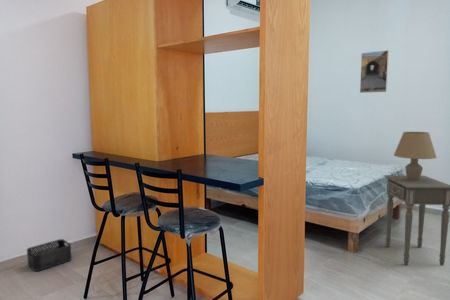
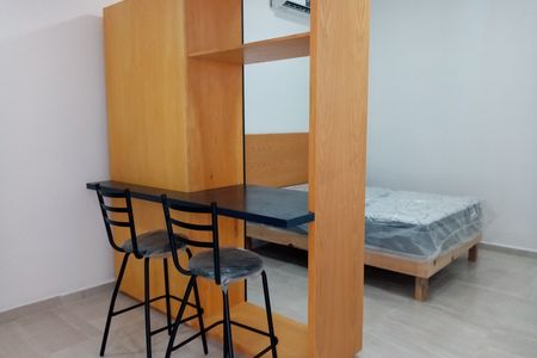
- table lamp (414, 156)
- side table (411, 218)
- storage bin (49, 254)
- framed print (374, 72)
